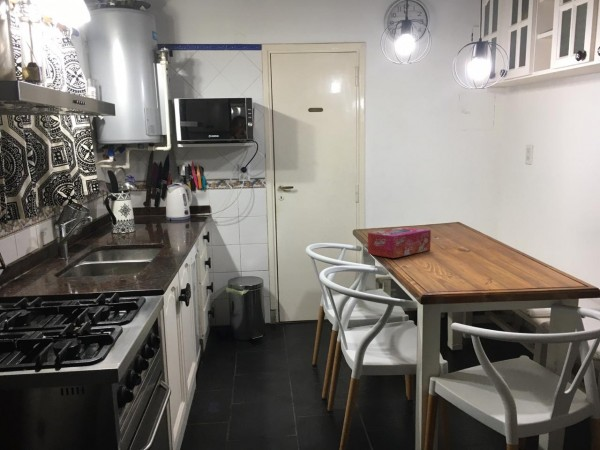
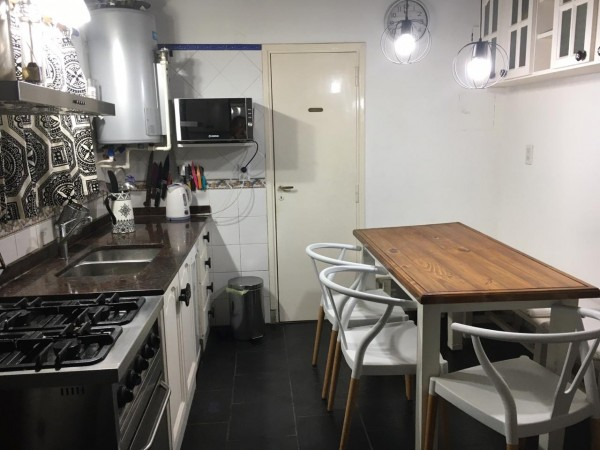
- tissue box (399, 241)
